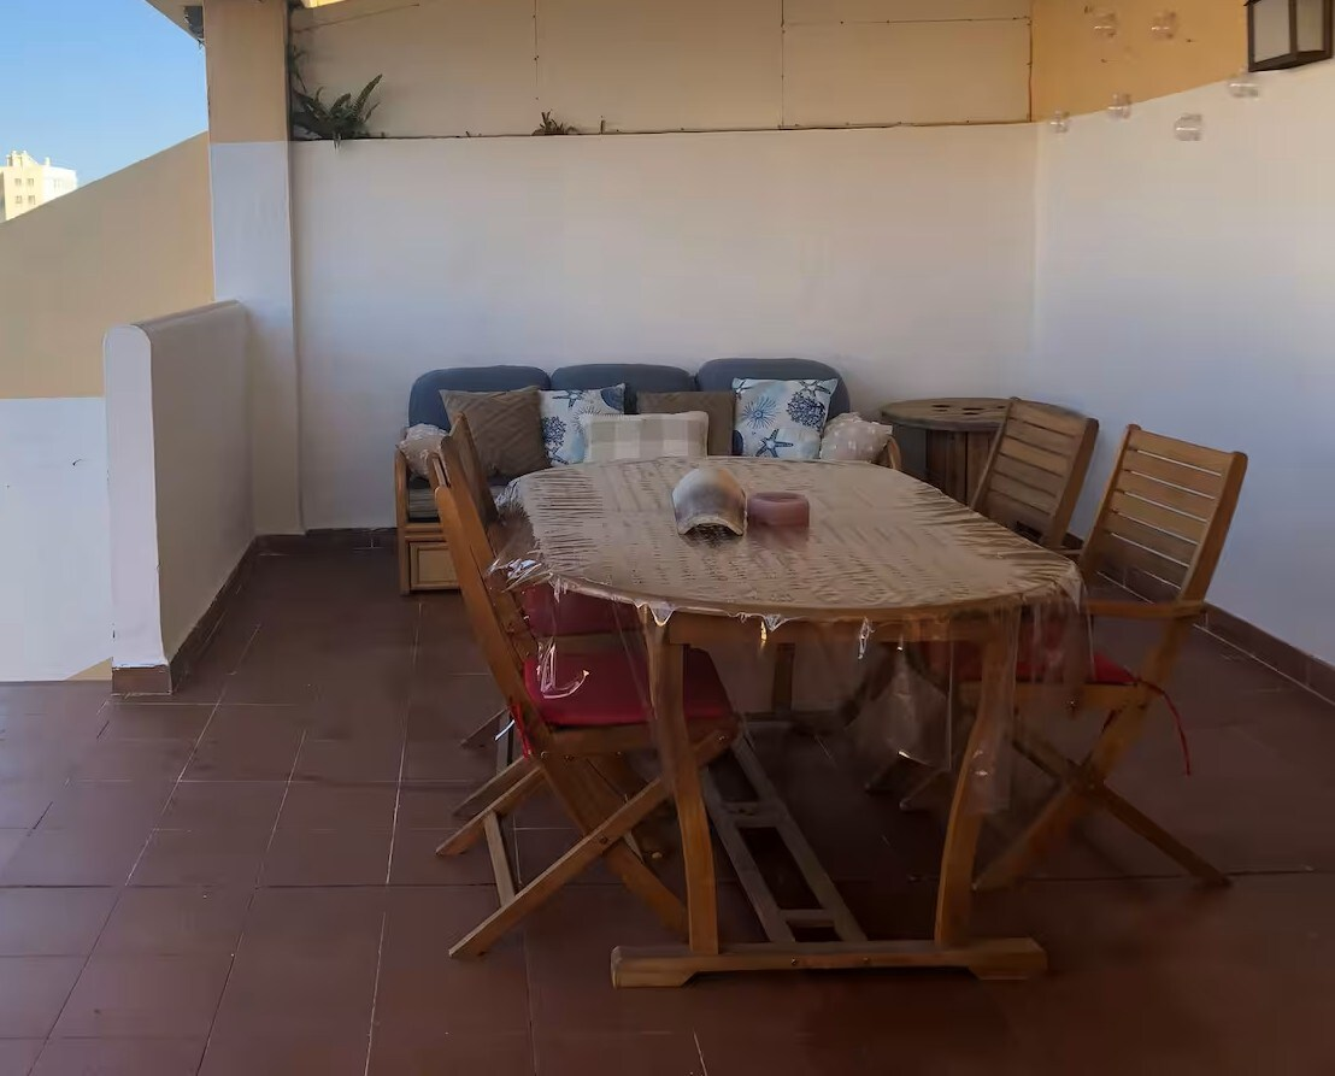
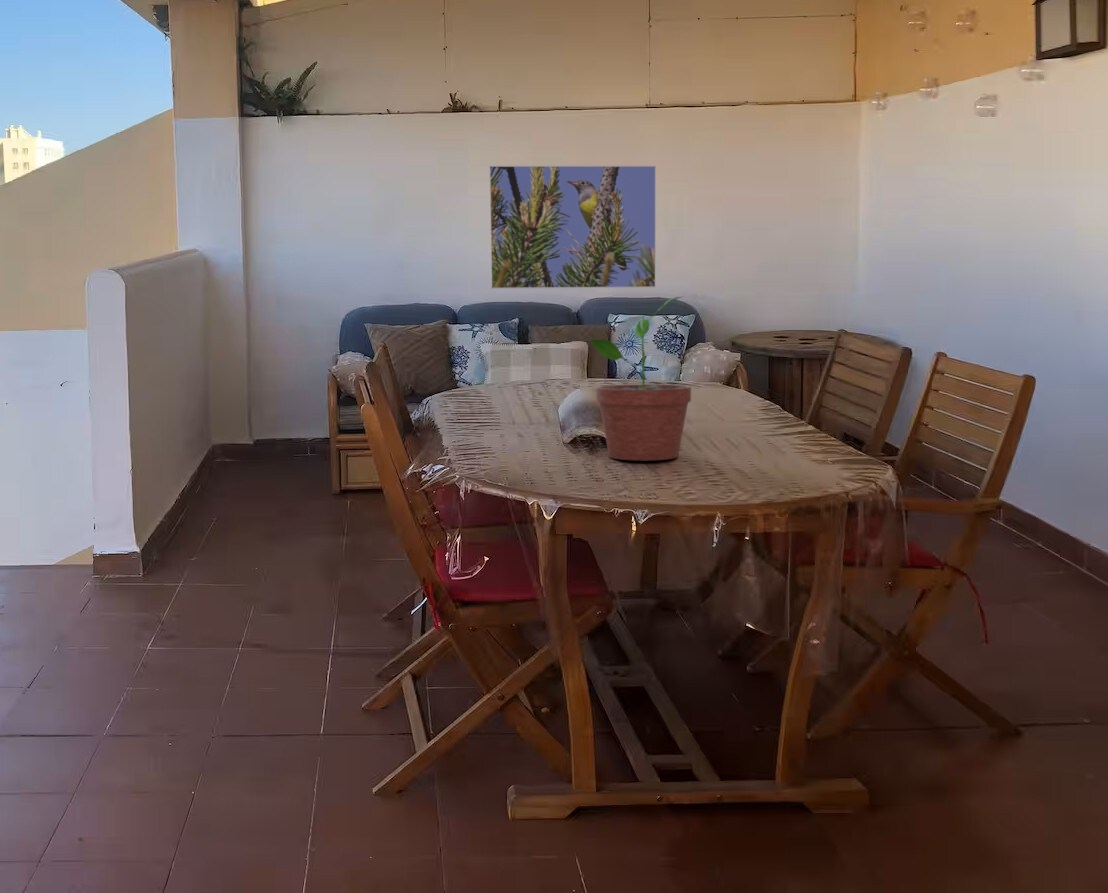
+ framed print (573, 227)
+ potted plant (643, 376)
